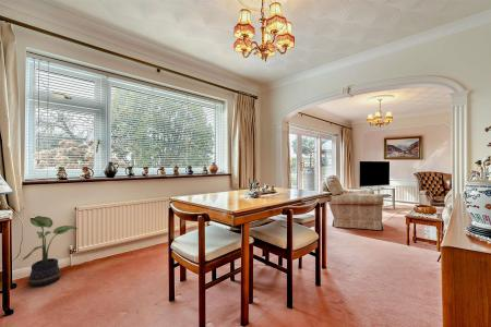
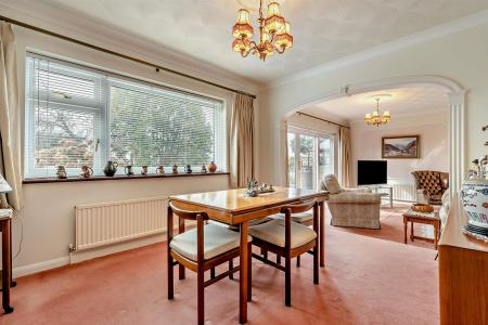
- potted plant (48, 246)
